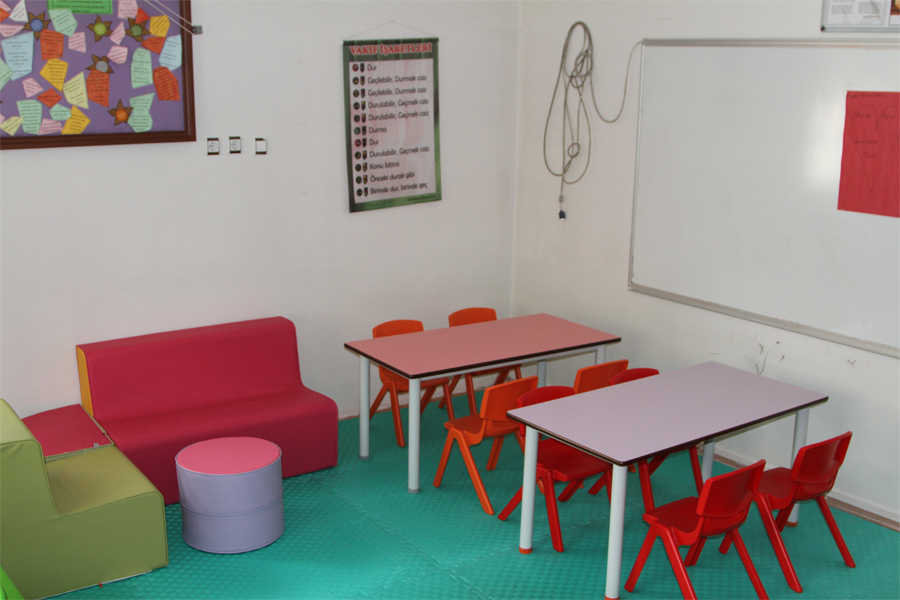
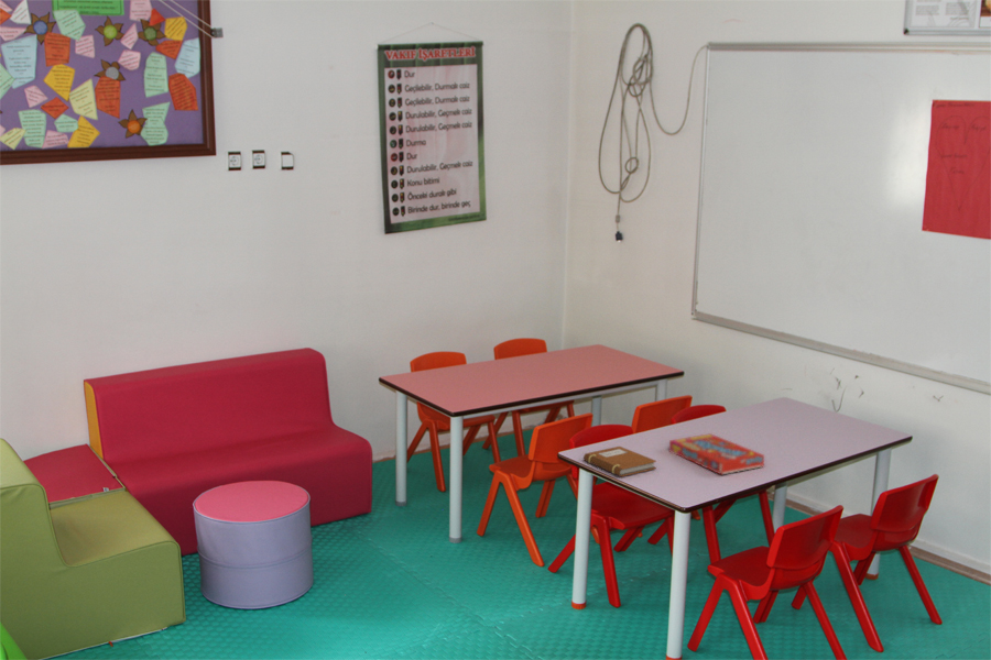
+ notebook (618, 460)
+ snack box (715, 452)
